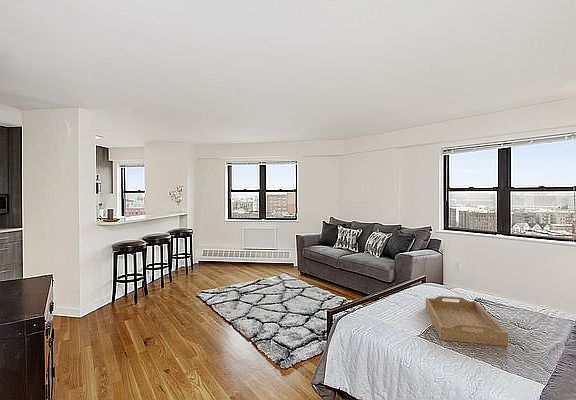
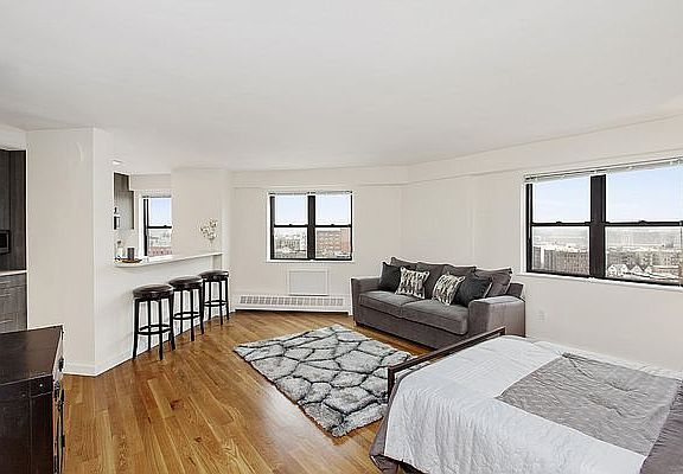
- serving tray (460, 316)
